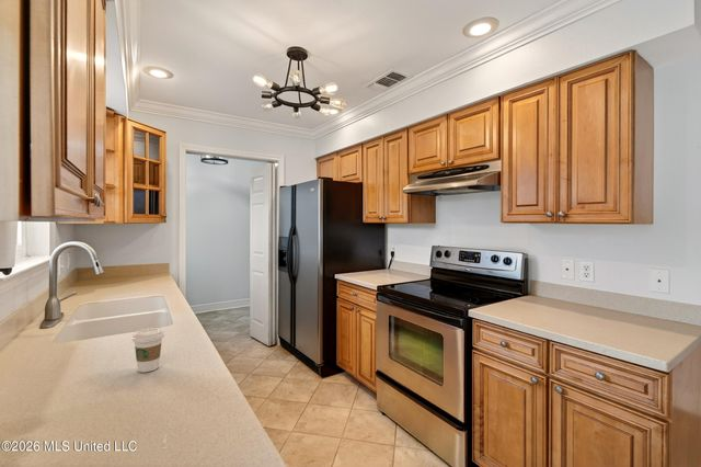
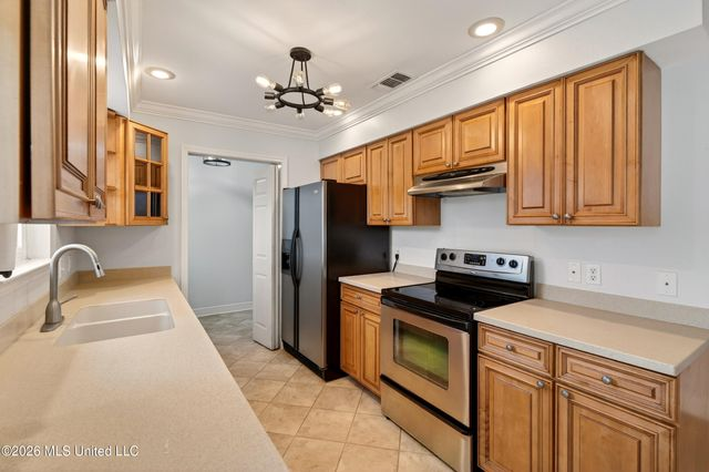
- coffee cup (148, 350)
